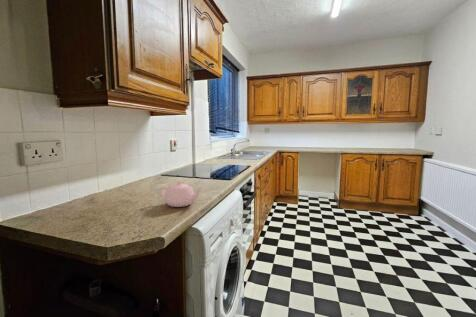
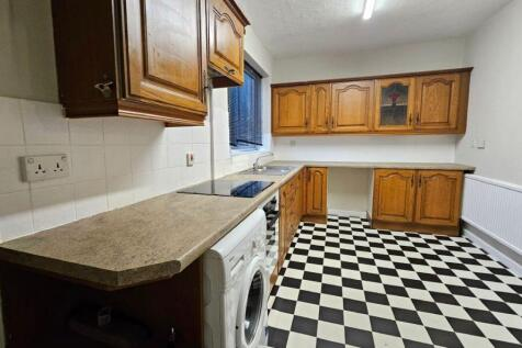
- teapot (181, 192)
